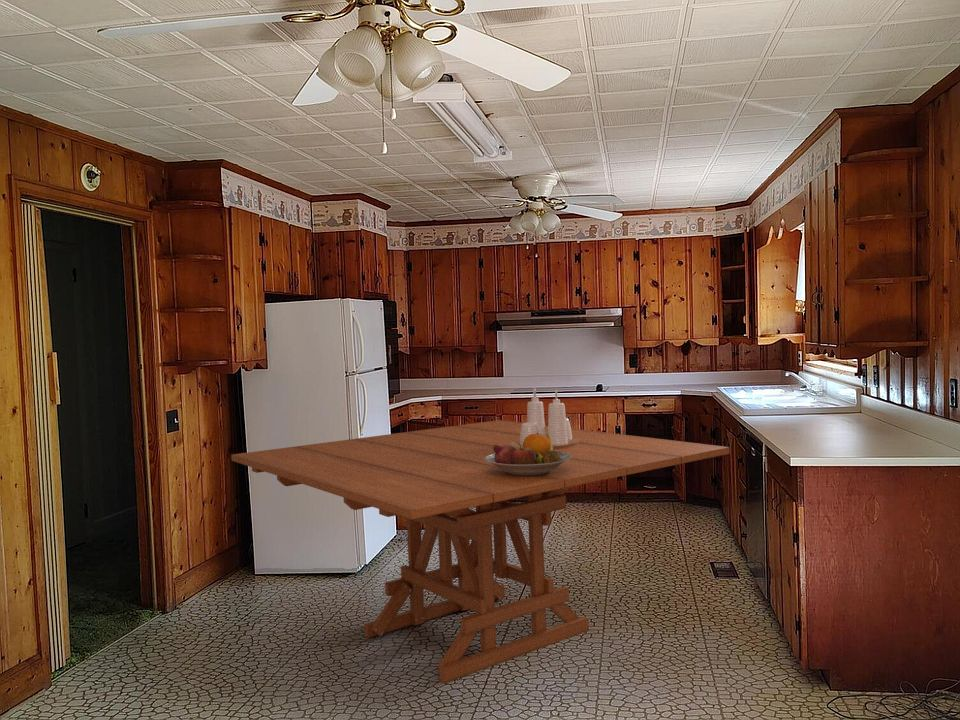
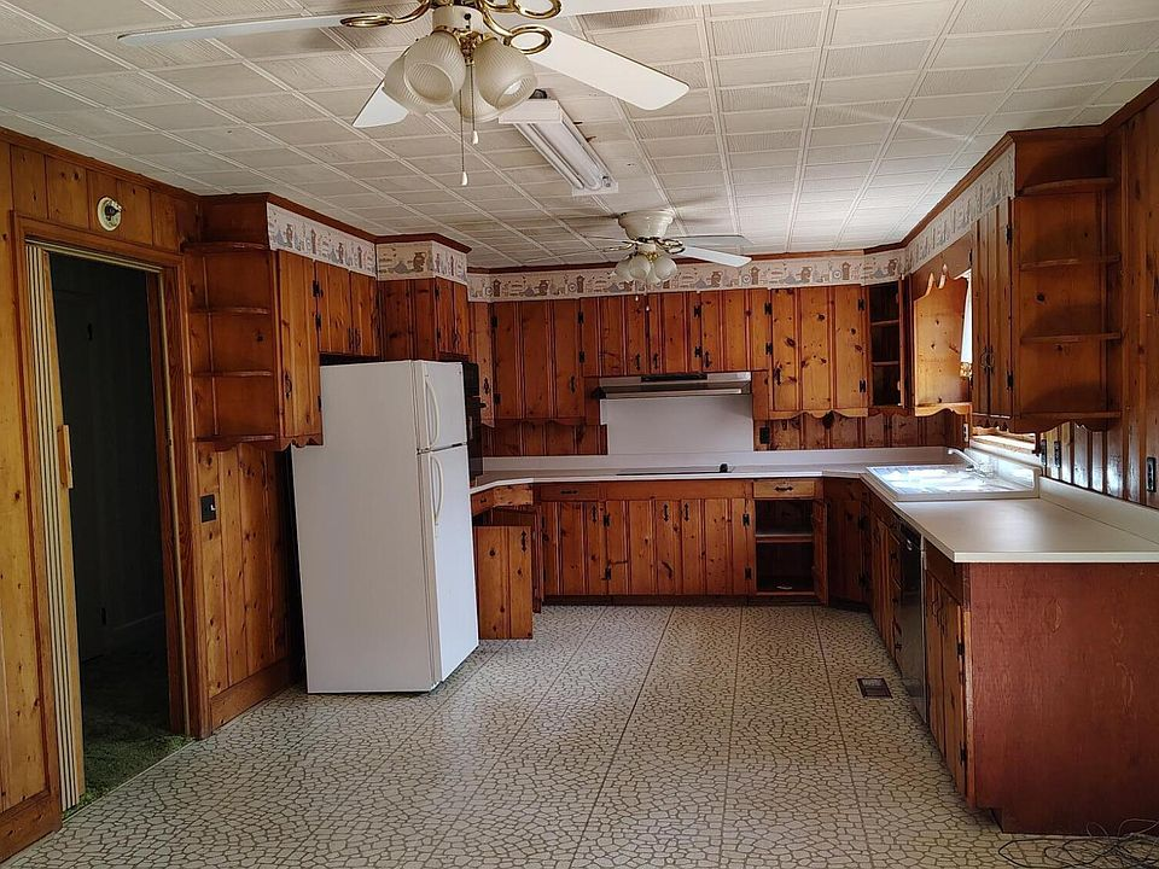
- dining table (473, 542)
- condiment set (548, 416)
- fruit bowl (527, 453)
